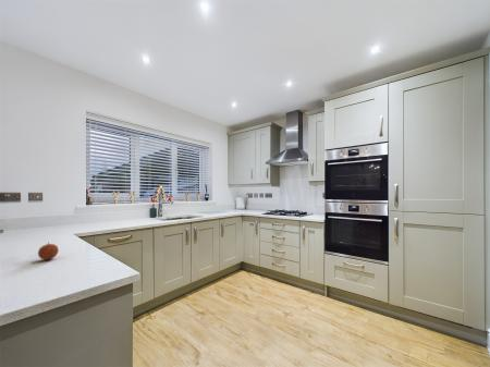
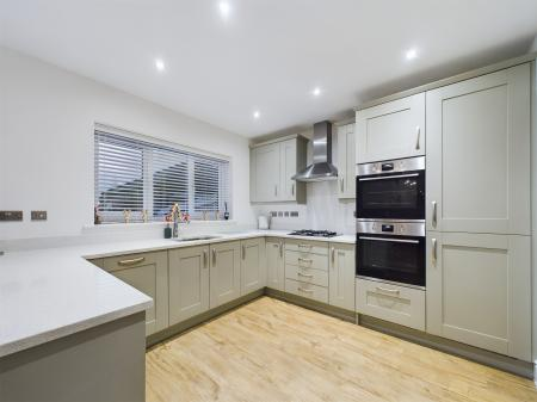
- fruit (48, 250)
